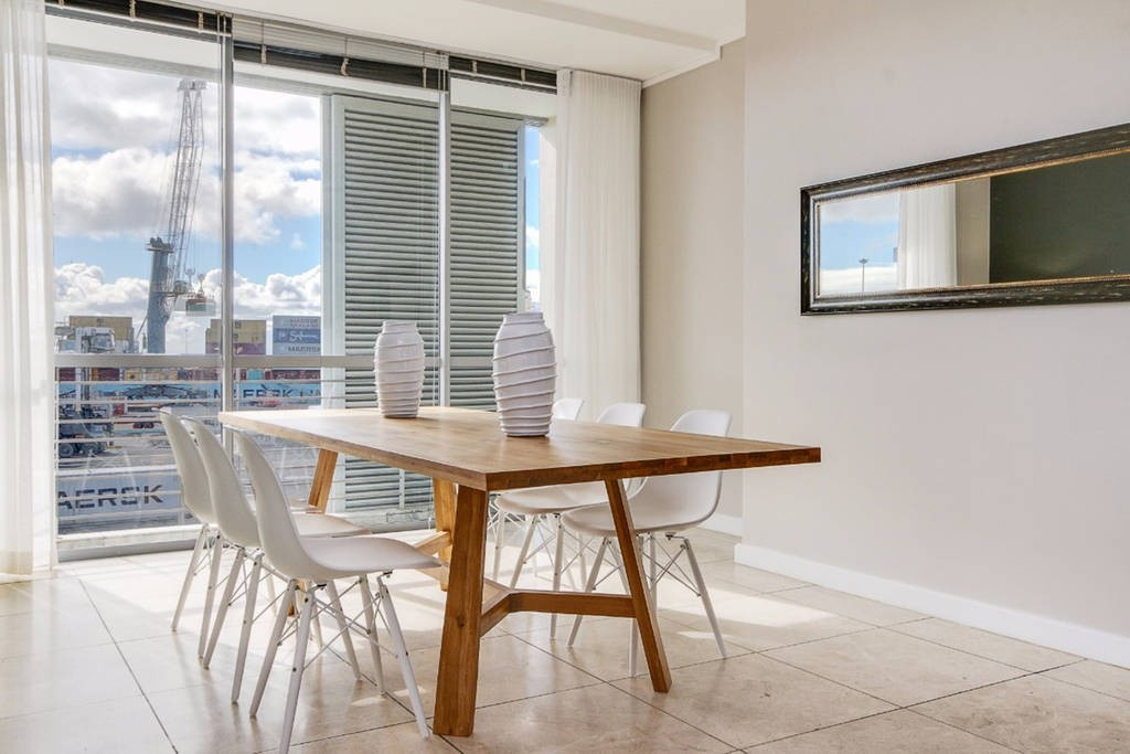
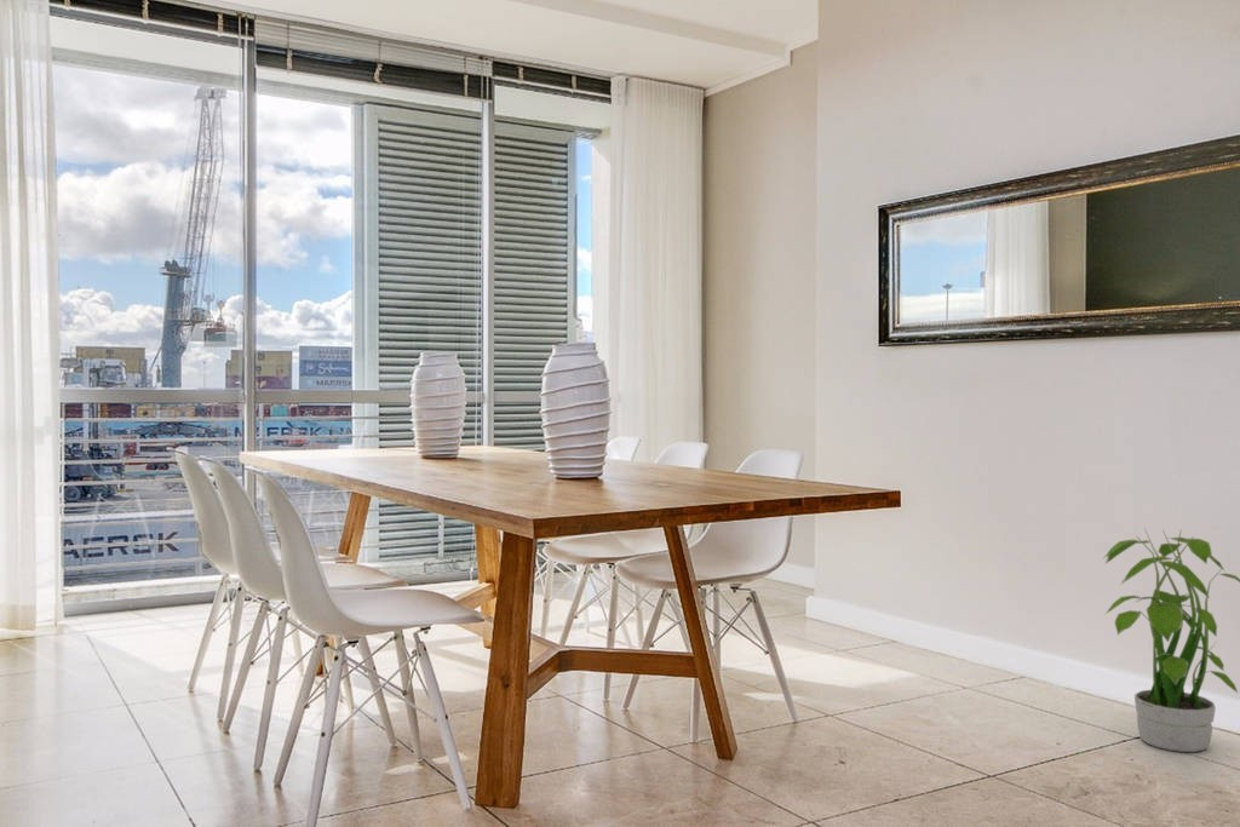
+ potted plant (1158, 636)
